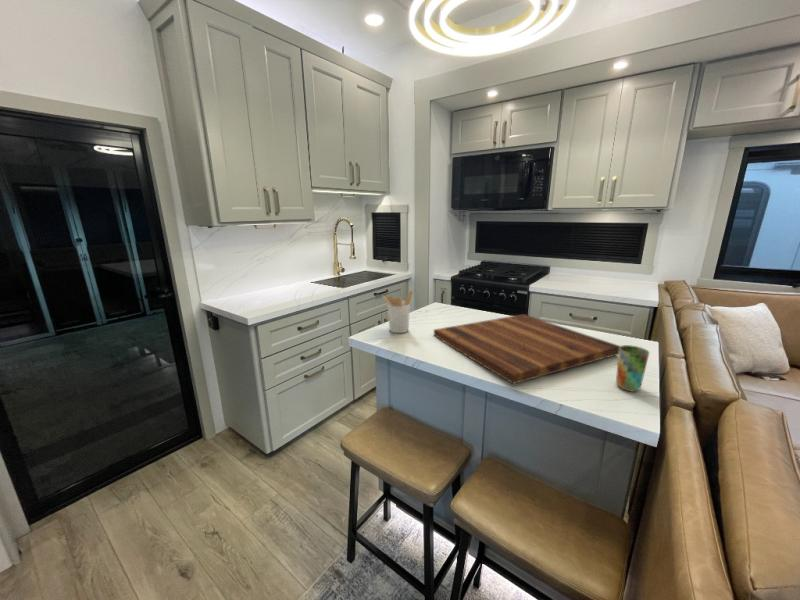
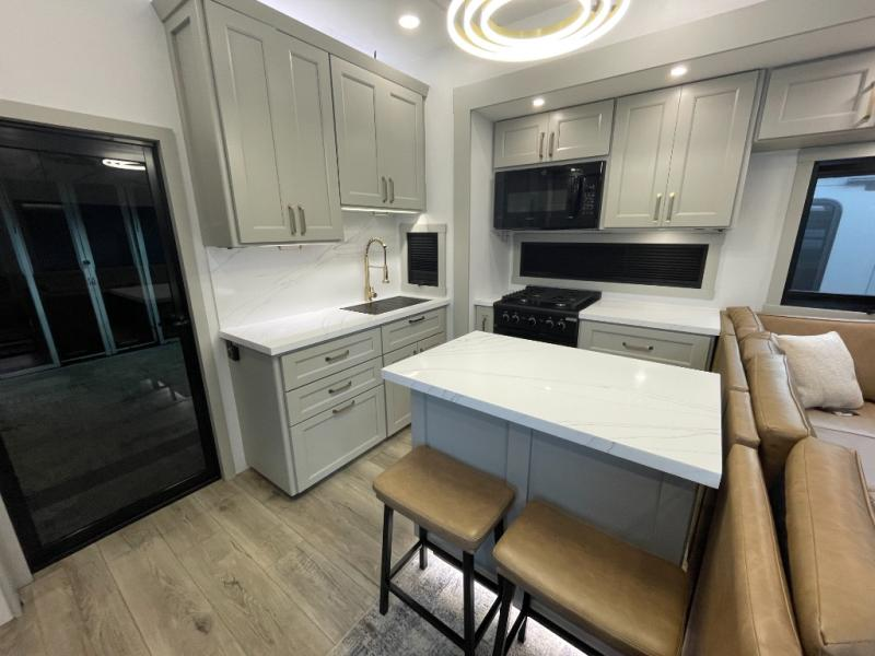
- cutting board (519, 340)
- utensil holder (397, 311)
- cup (630, 368)
